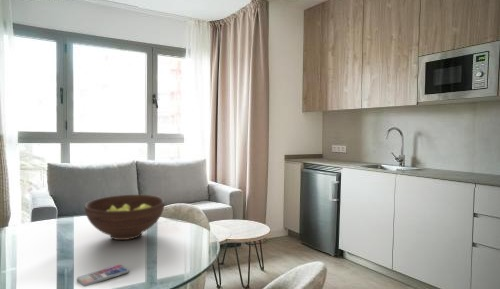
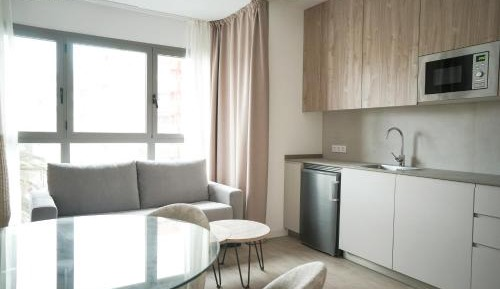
- smartphone (103, 274)
- fruit bowl (126, 219)
